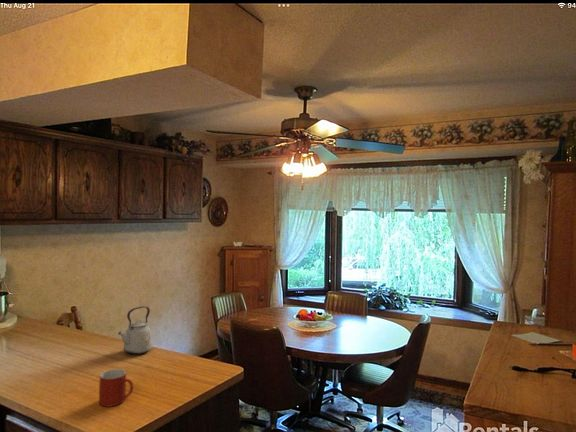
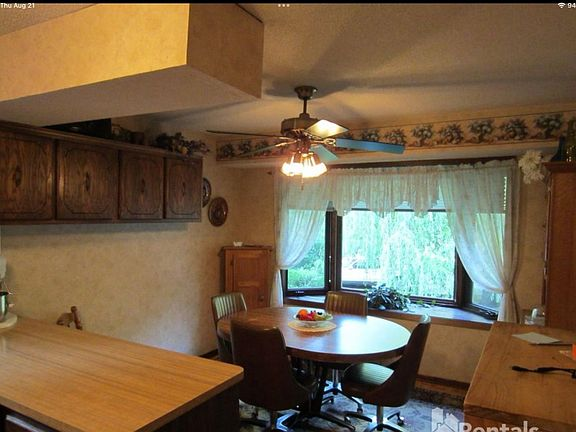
- mug (117, 387)
- kettle (134, 330)
